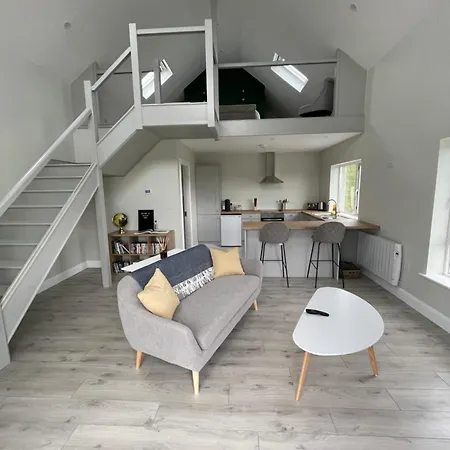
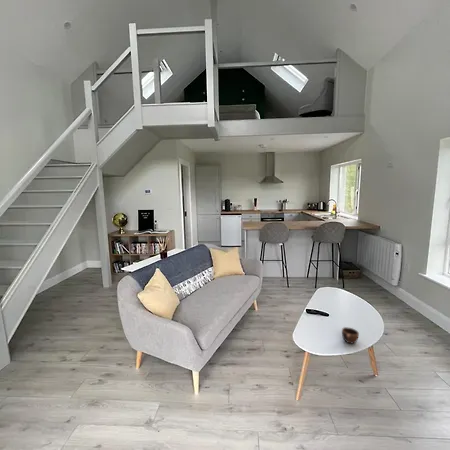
+ mug (350, 336)
